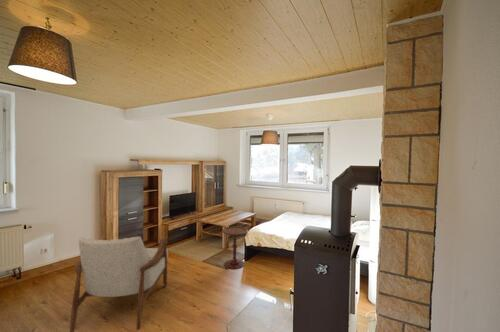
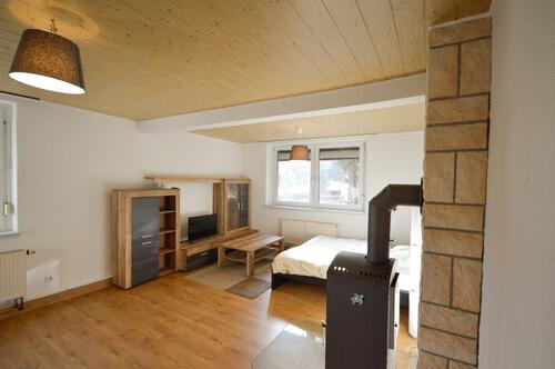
- armchair (124, 265)
- side table (234, 247)
